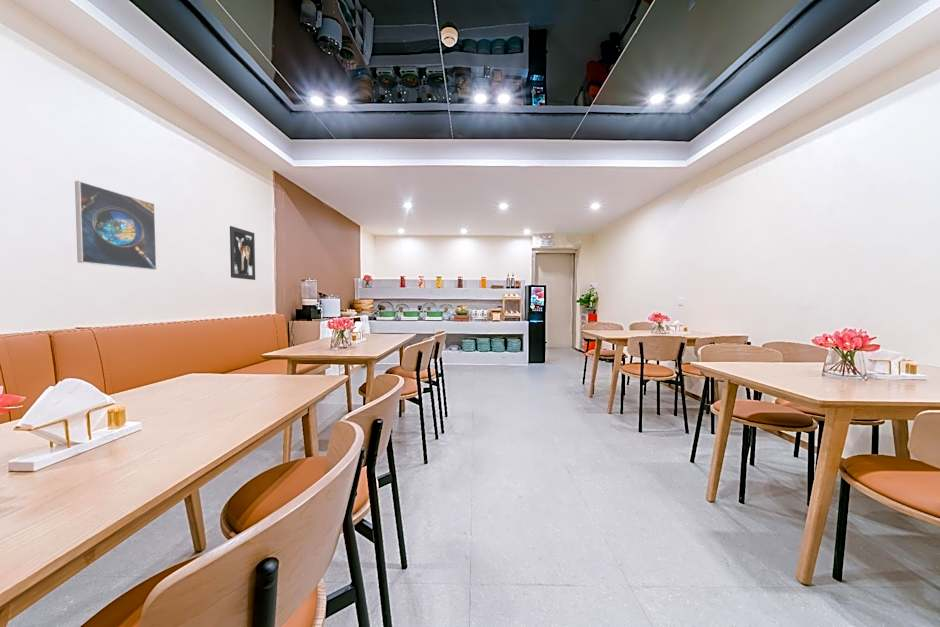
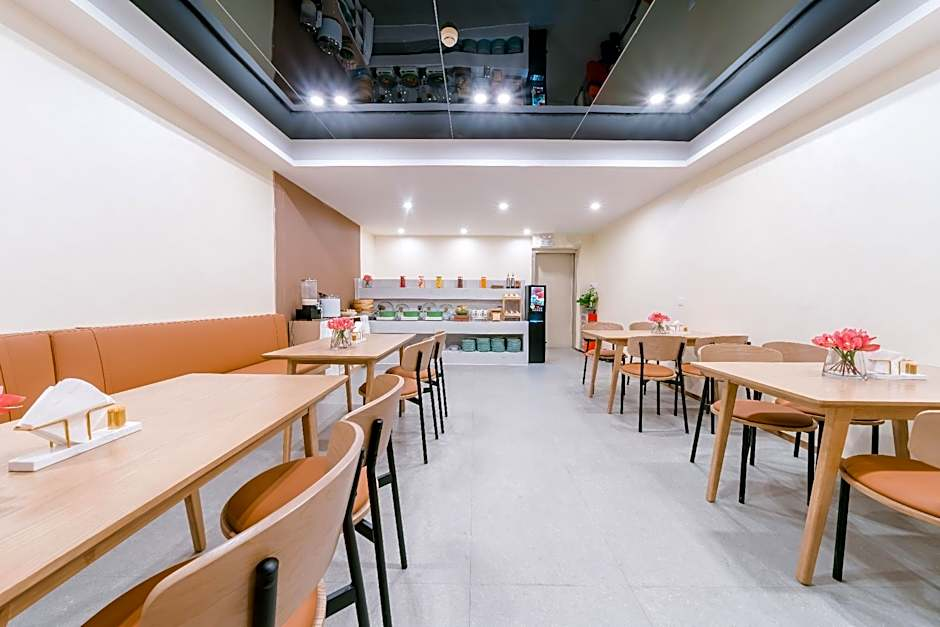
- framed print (119, 230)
- wall art (243, 254)
